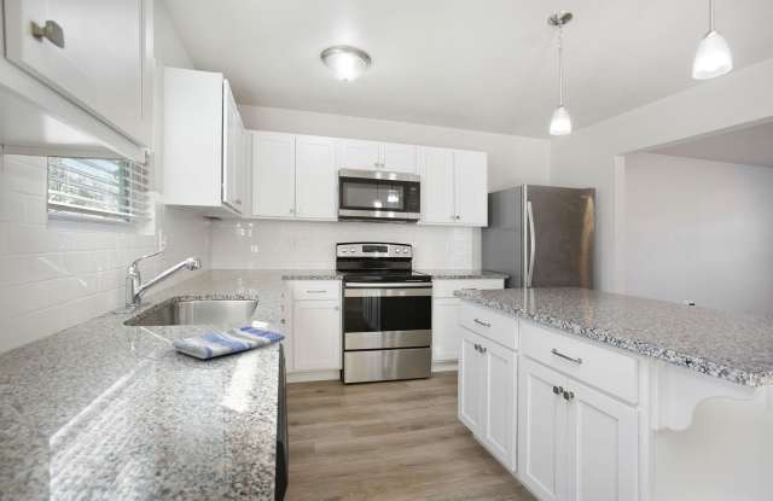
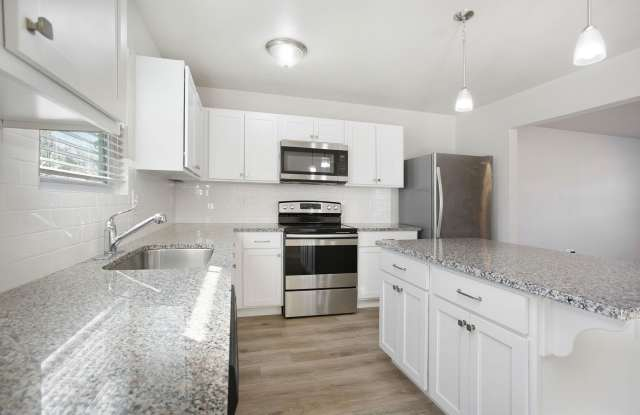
- dish towel (229, 339)
